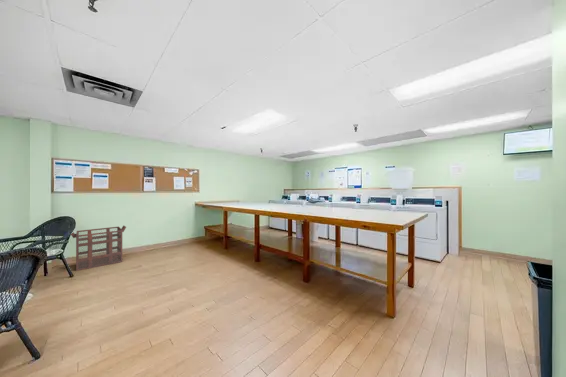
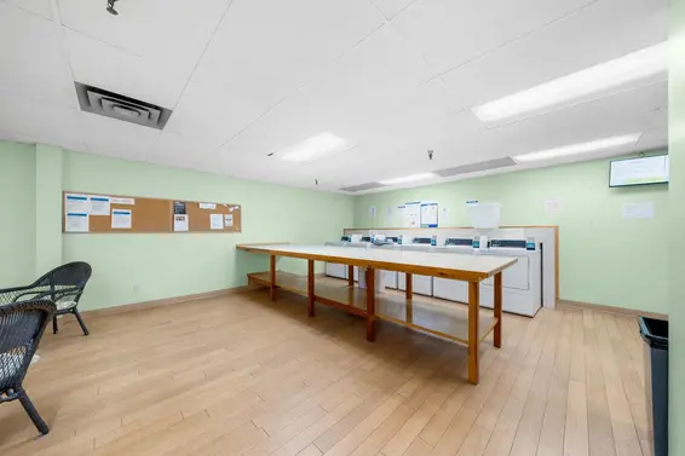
- laundry basket (99, 245)
